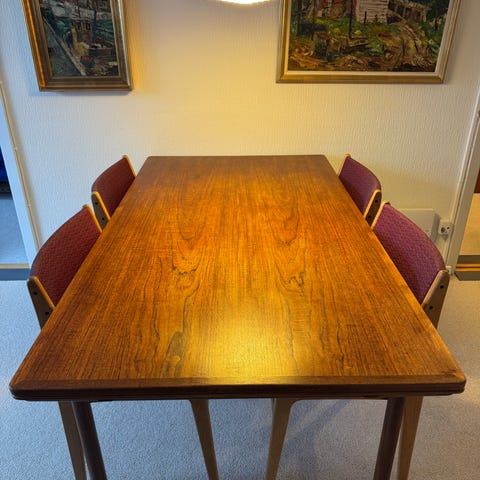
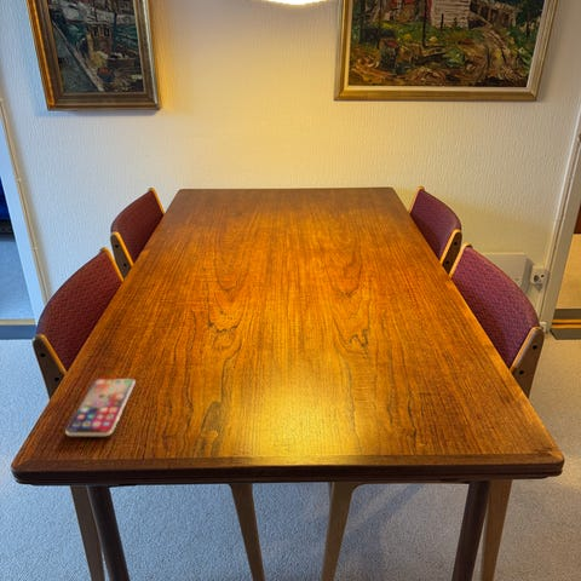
+ smartphone (103, 405)
